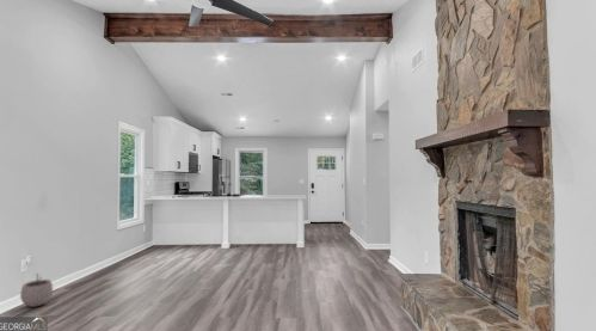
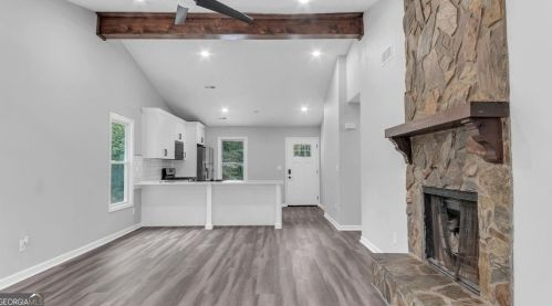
- plant pot (37, 288)
